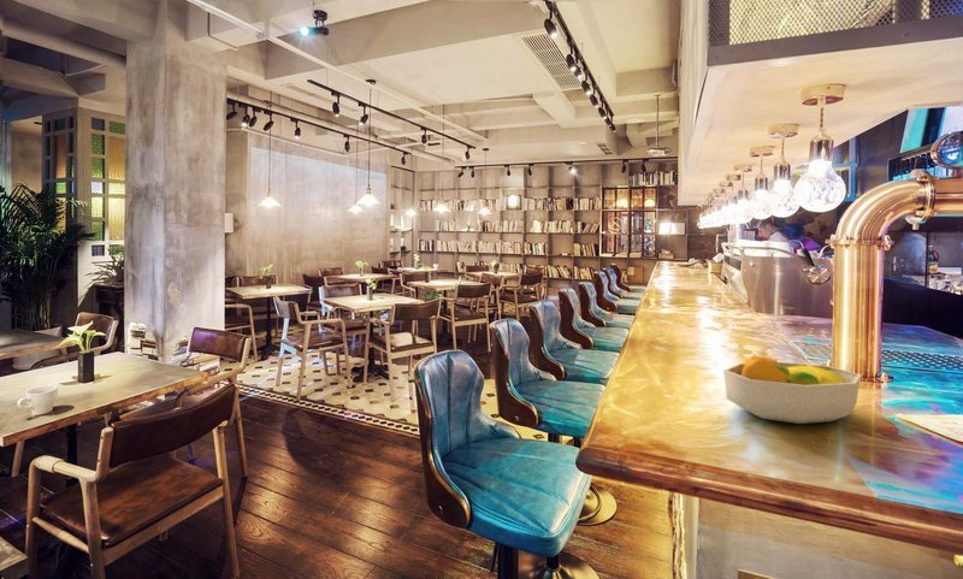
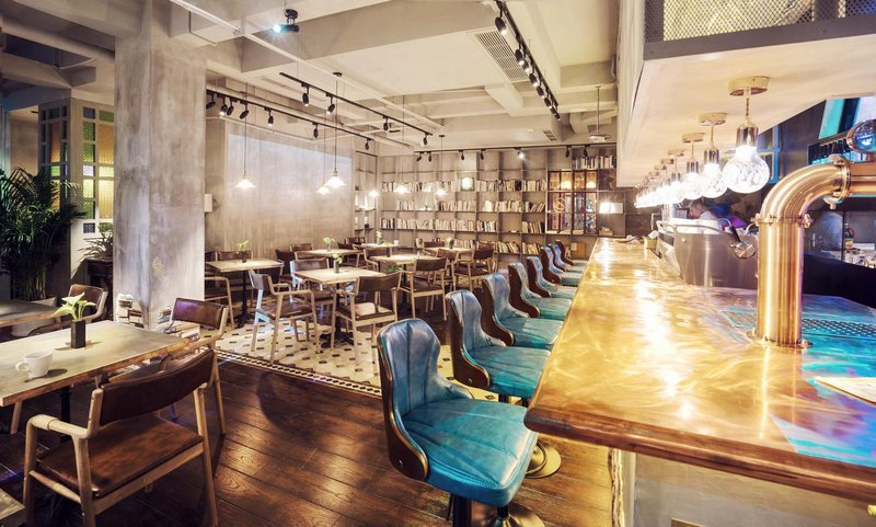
- fruit bowl (791, 383)
